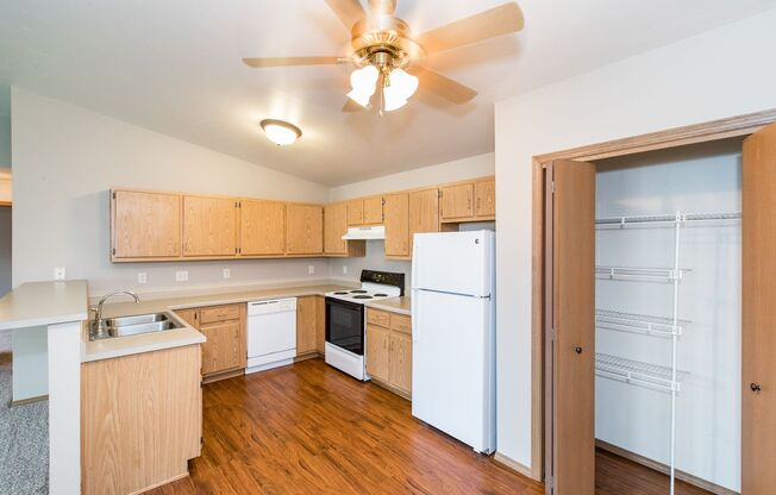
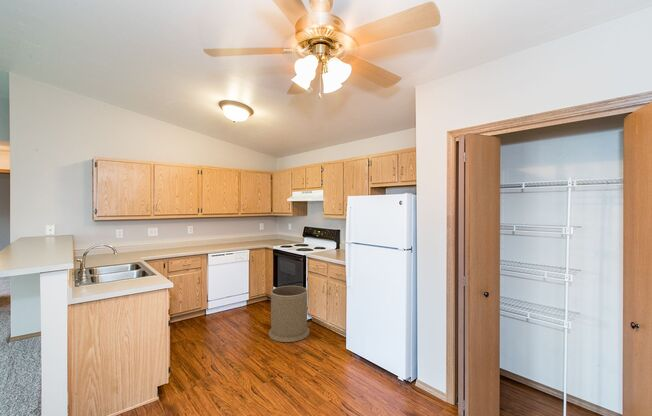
+ trash can (289, 311)
